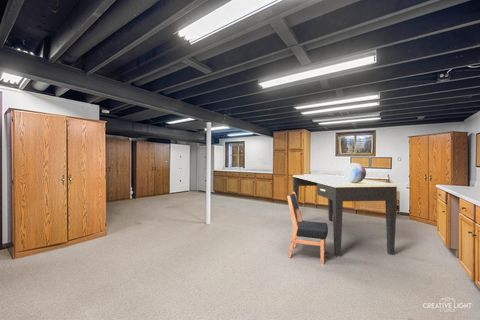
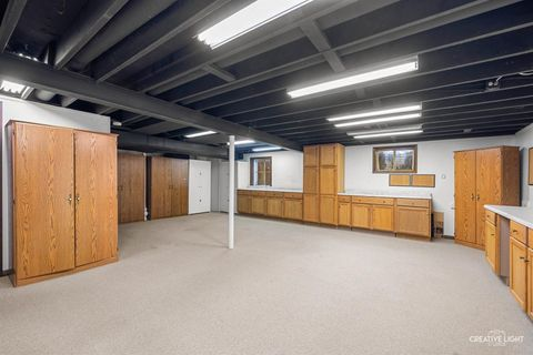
- dining chair (307, 224)
- decorative globe (354, 172)
- dining table (332, 206)
